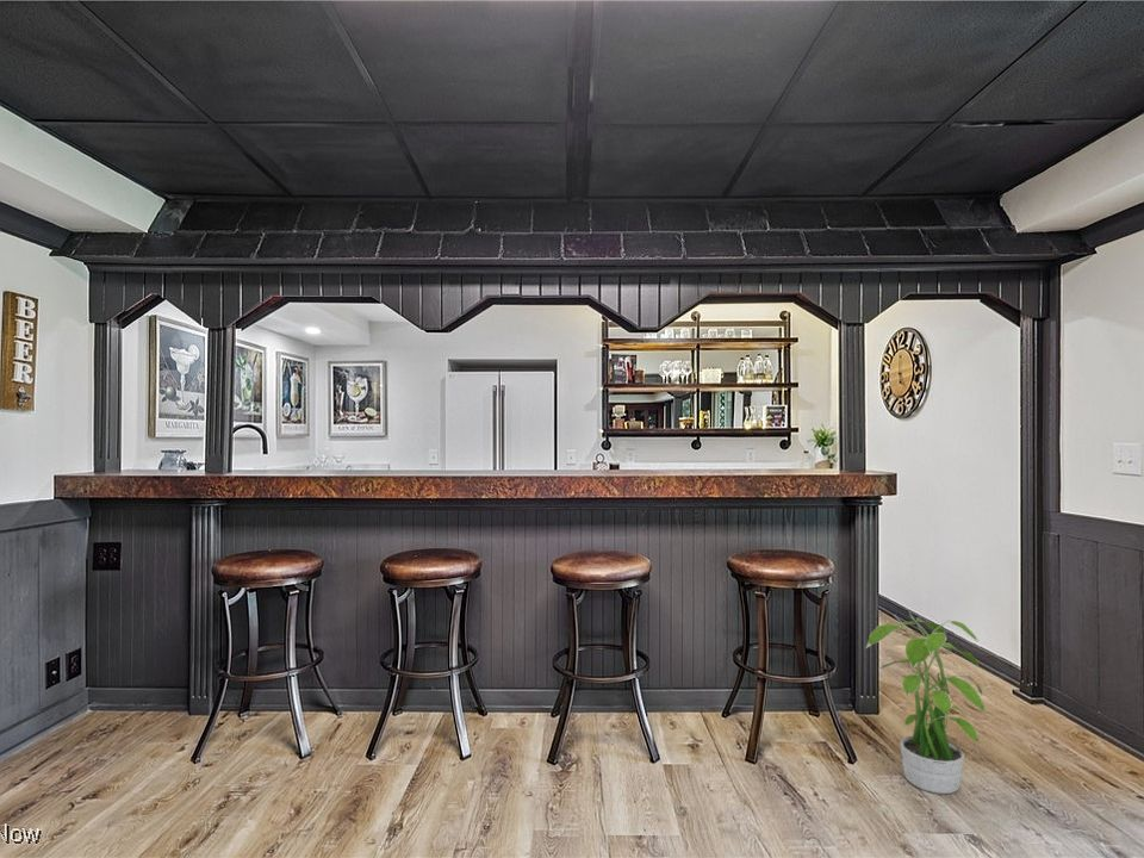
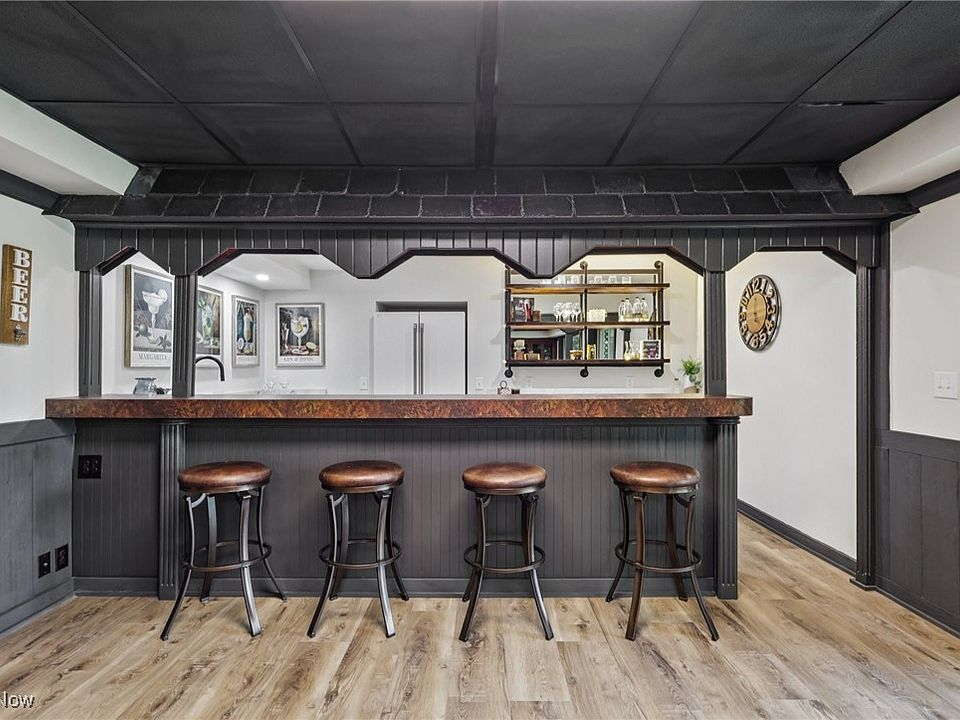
- potted plant (922, 701)
